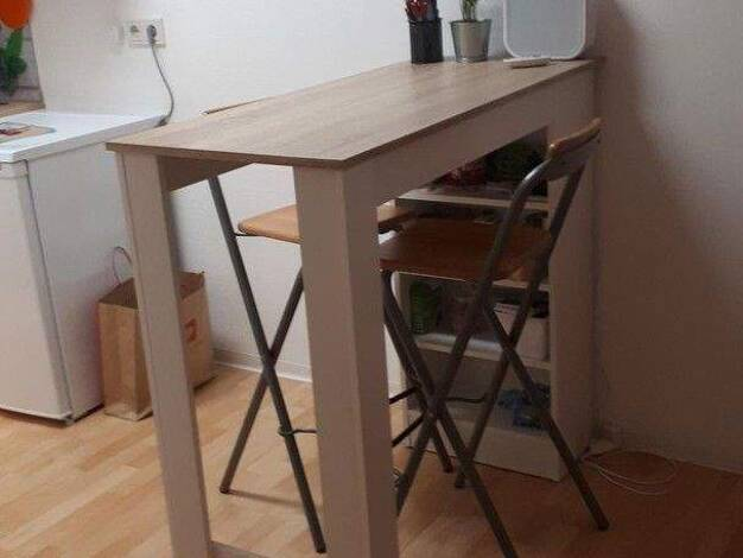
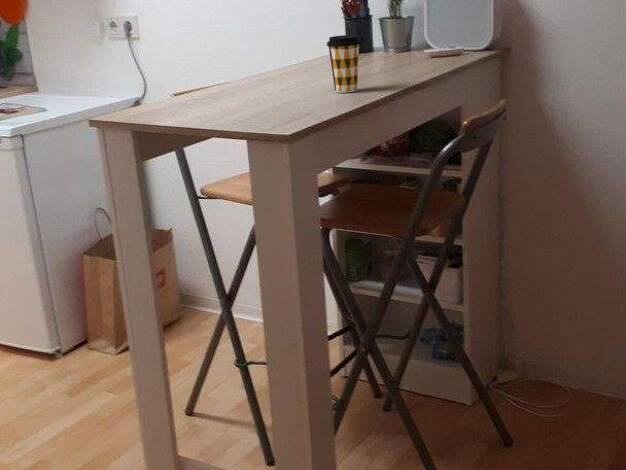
+ coffee cup (344, 63)
